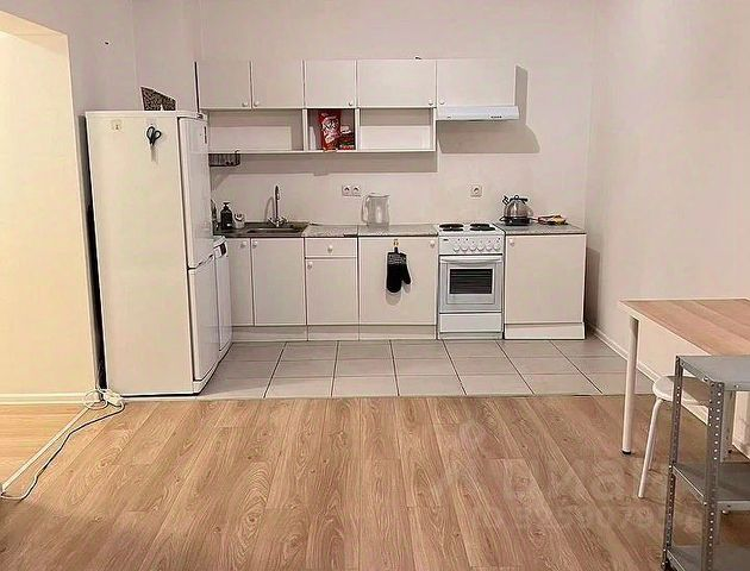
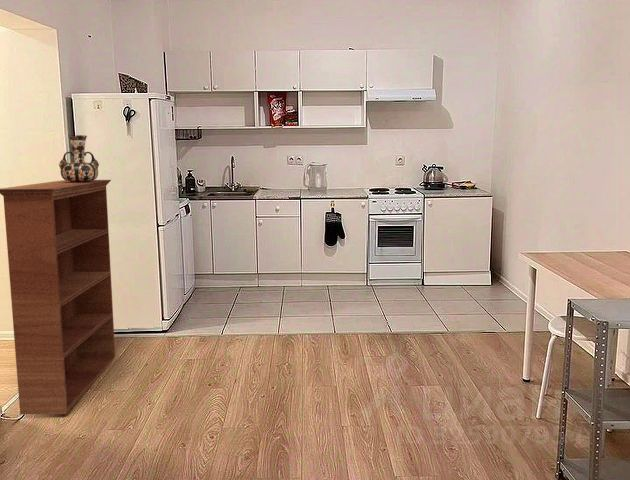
+ bookcase (67, 286)
+ decorative vase (78, 158)
